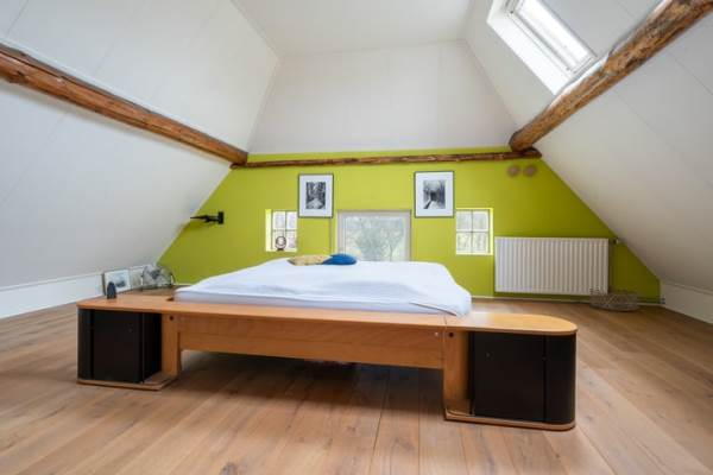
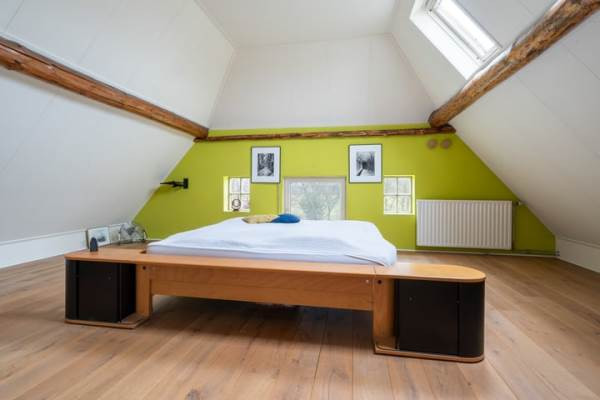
- basket (613, 299)
